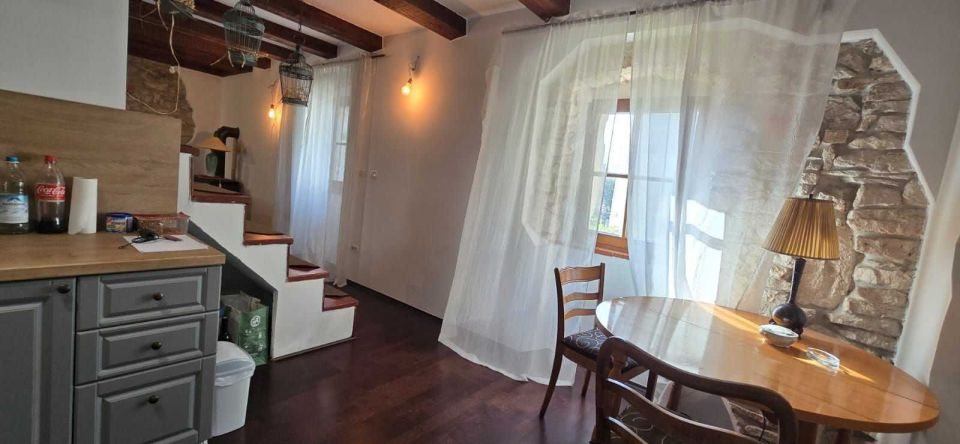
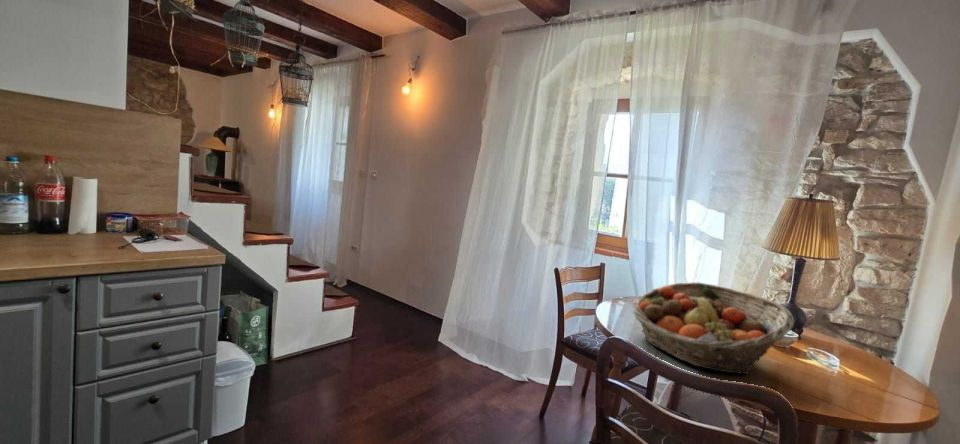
+ fruit basket (703, 321)
